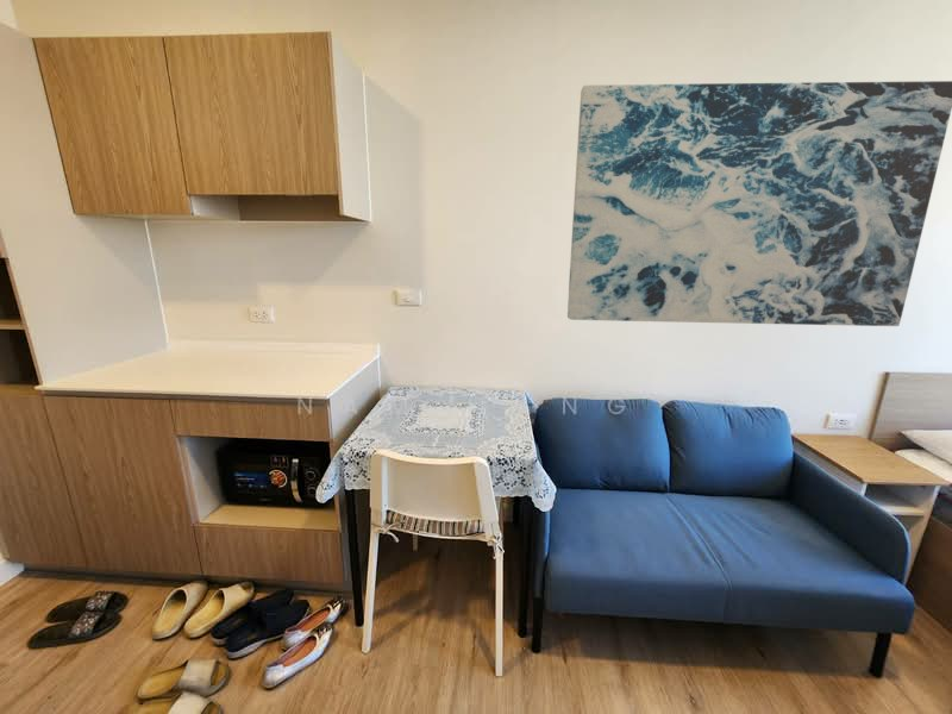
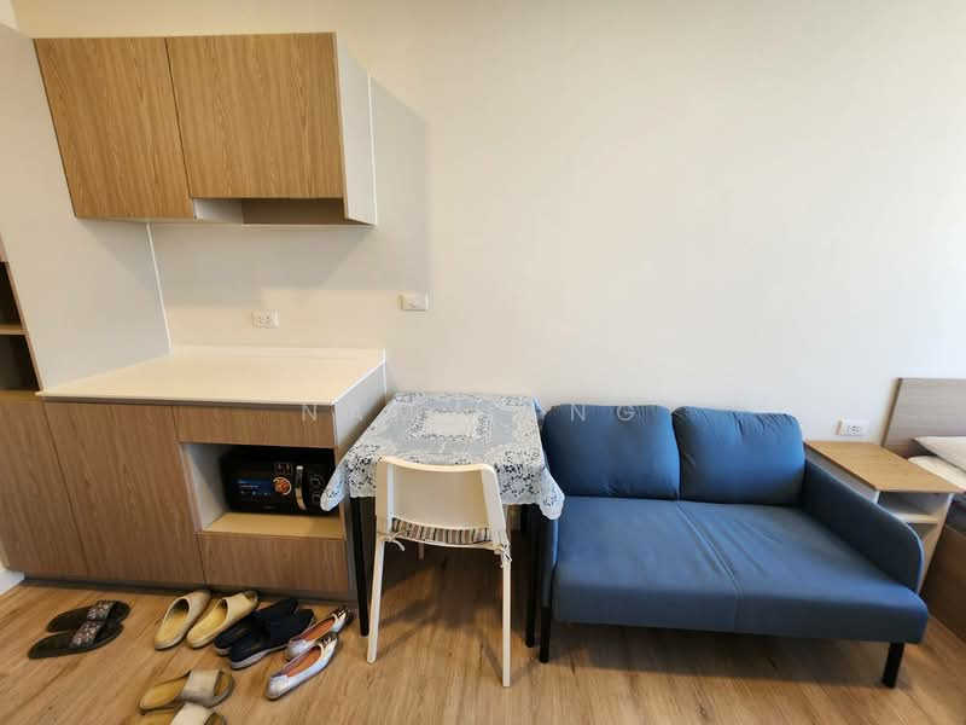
- wall art (744, 211)
